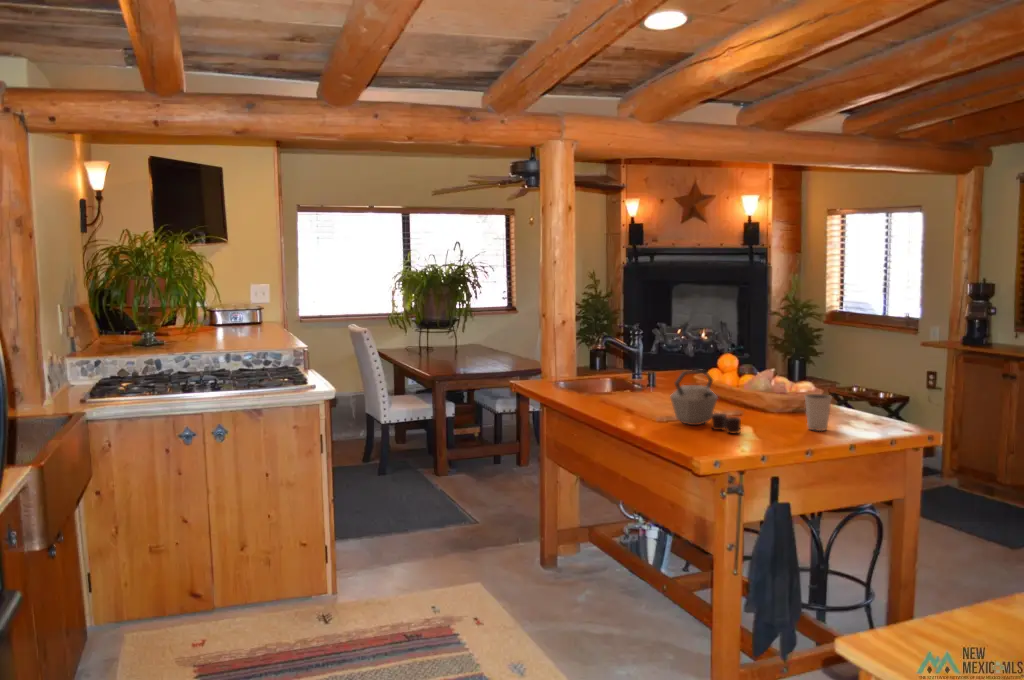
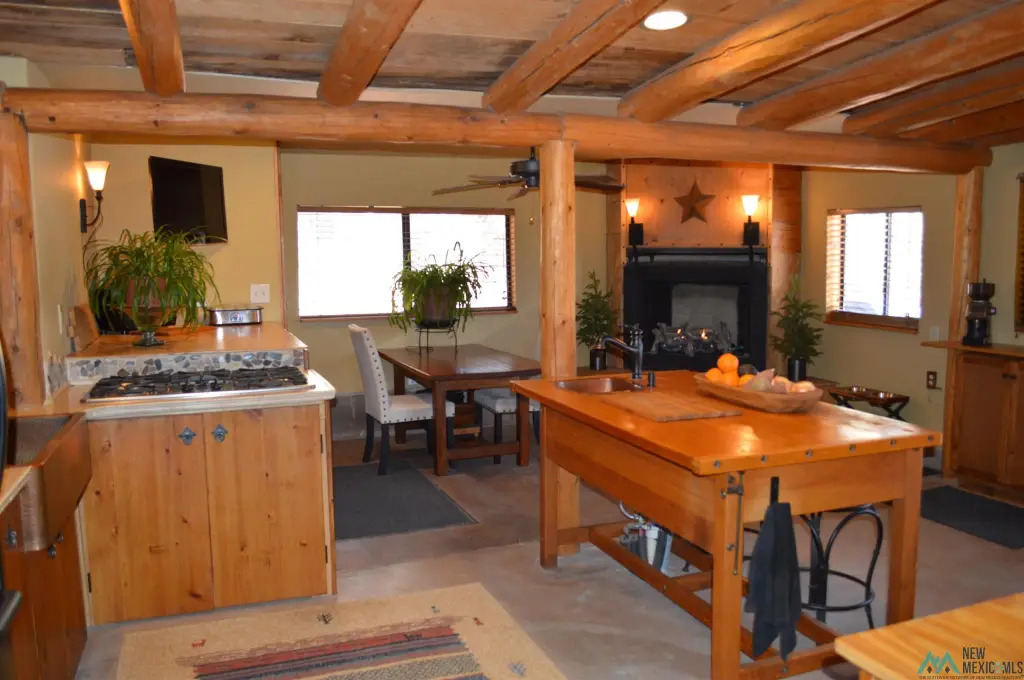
- kettle (708, 399)
- dixie cup (817, 412)
